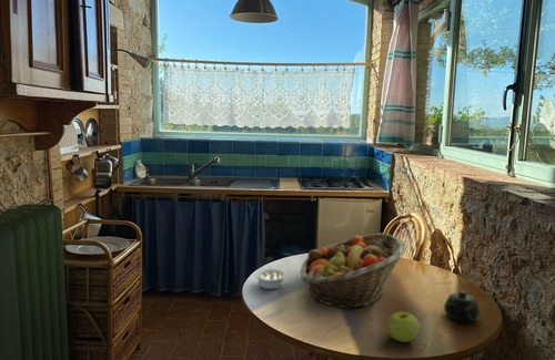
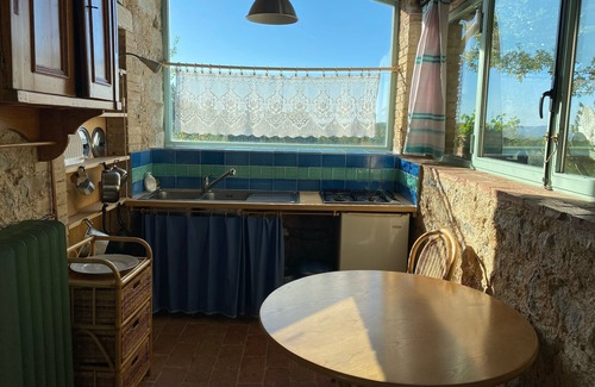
- legume (270, 278)
- teapot (462, 305)
- apple (403, 327)
- fruit basket (351, 265)
